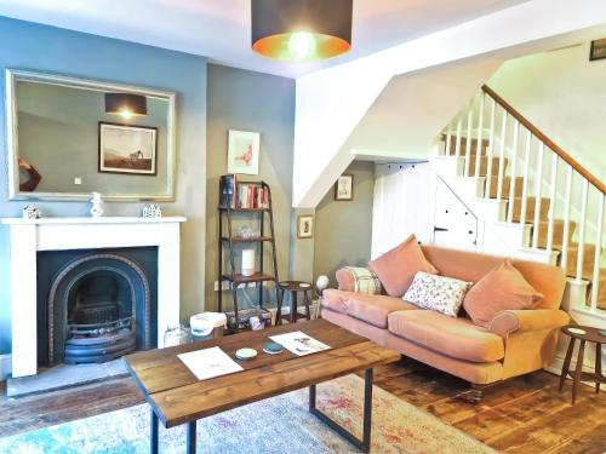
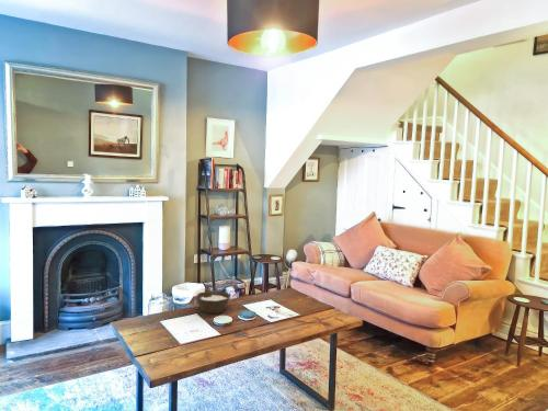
+ bowl (213, 302)
